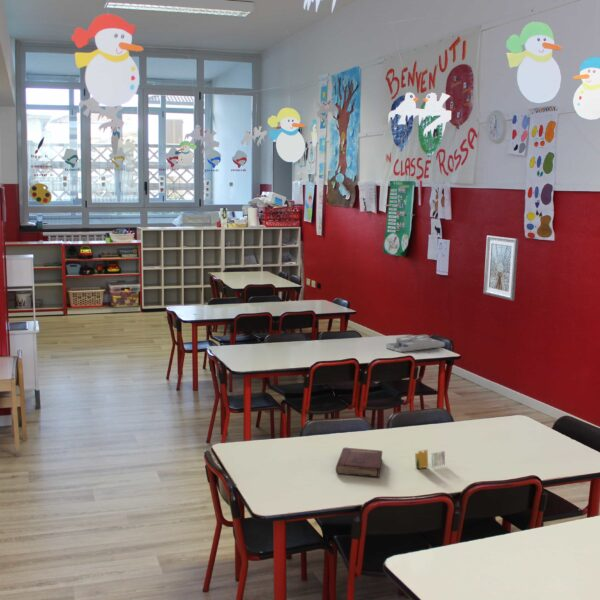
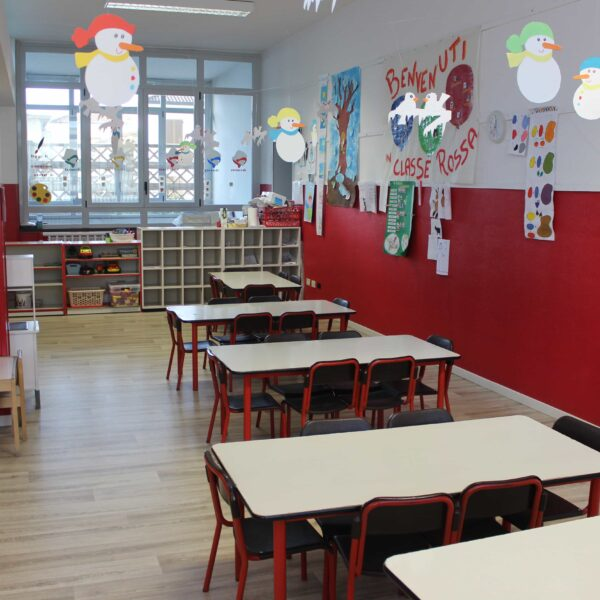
- picture frame (500, 267)
- crayon (427, 458)
- desk organizer (415, 341)
- hardback book (359, 461)
